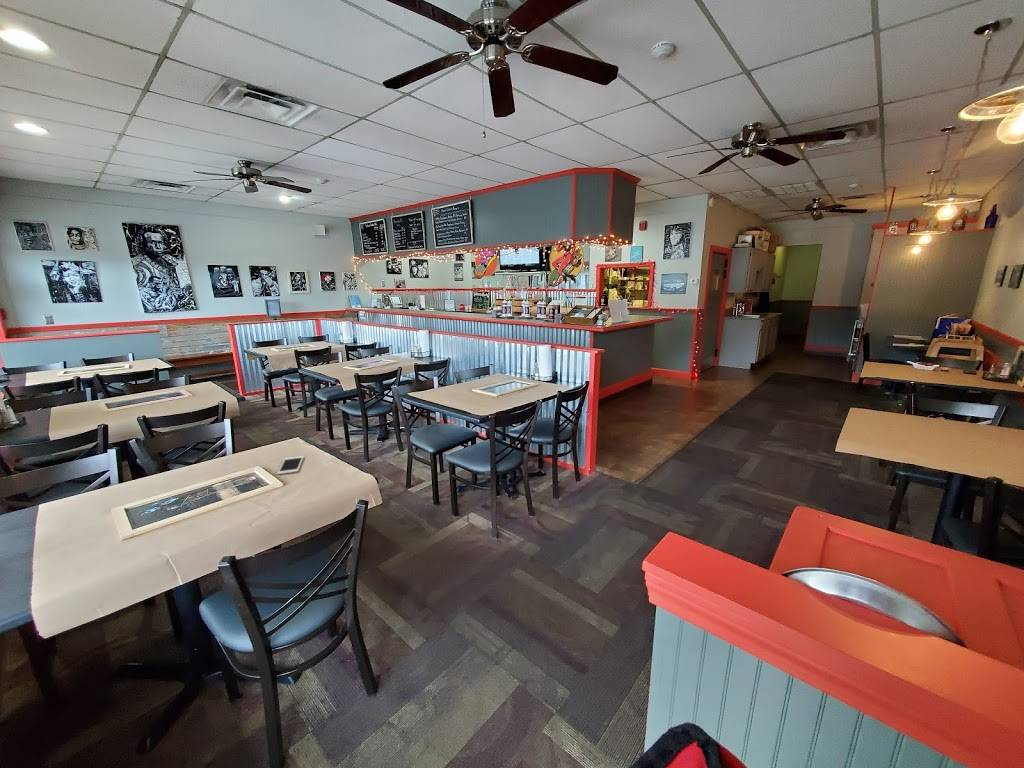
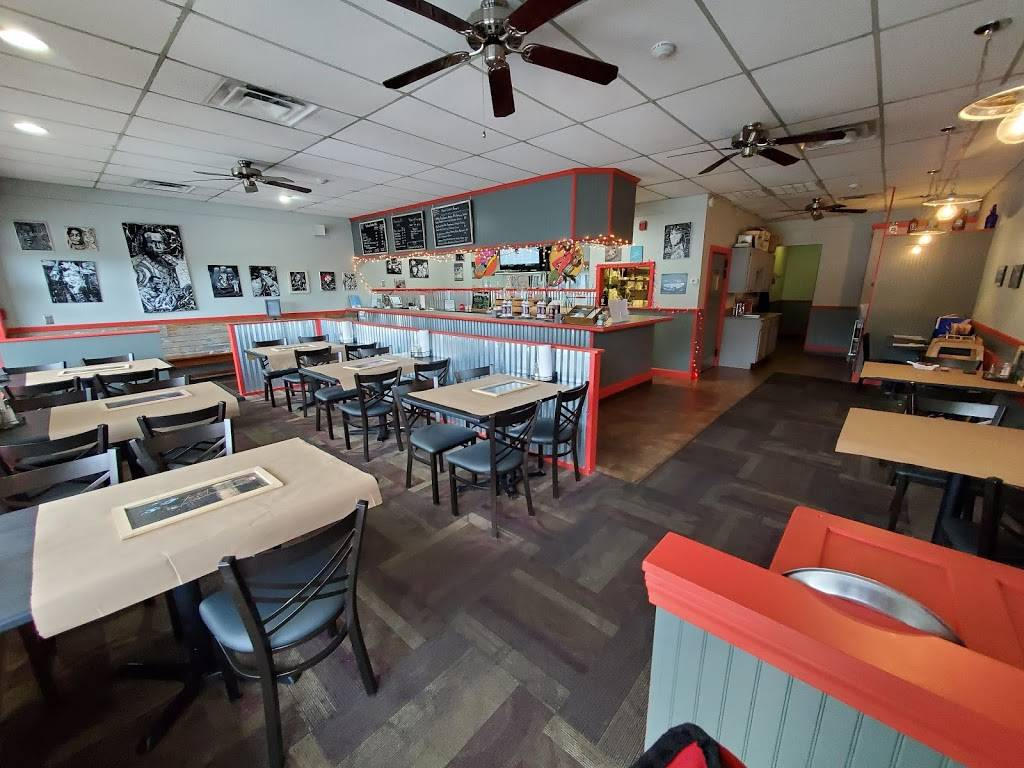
- cell phone (291, 464)
